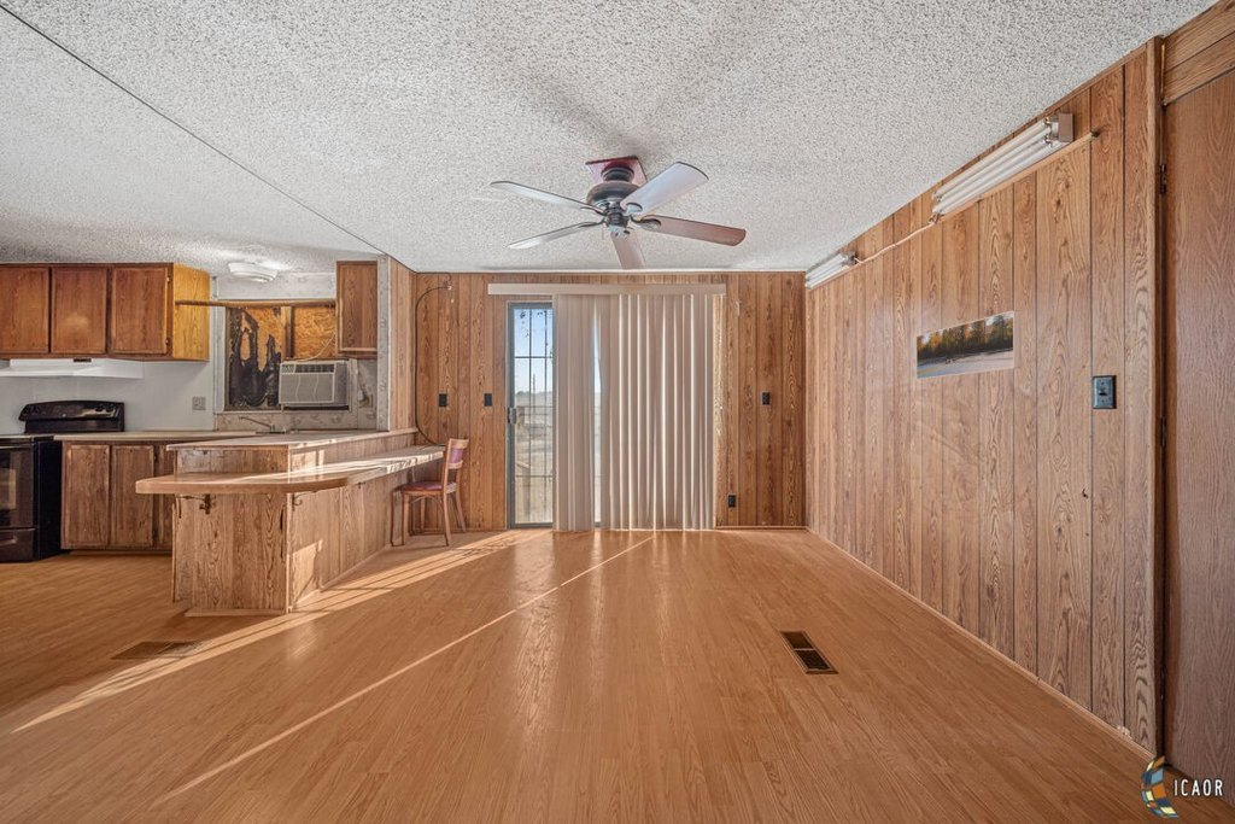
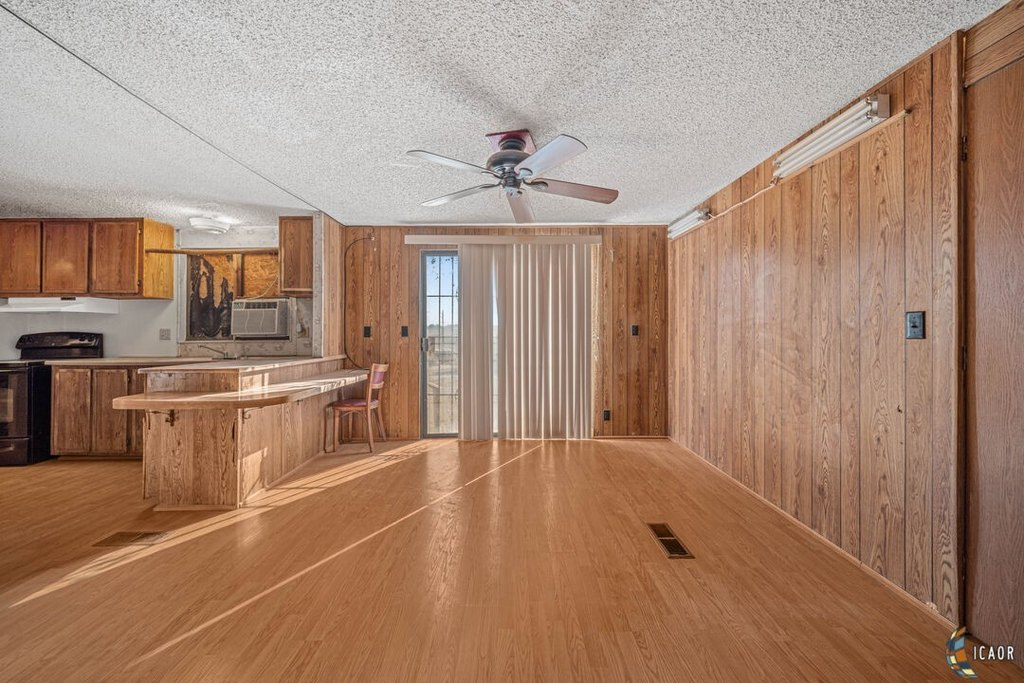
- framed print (961, 349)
